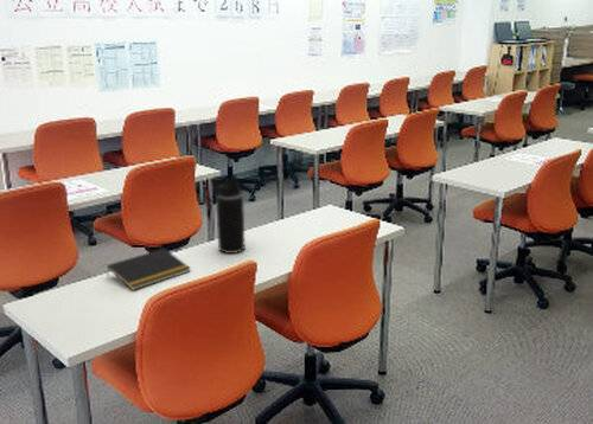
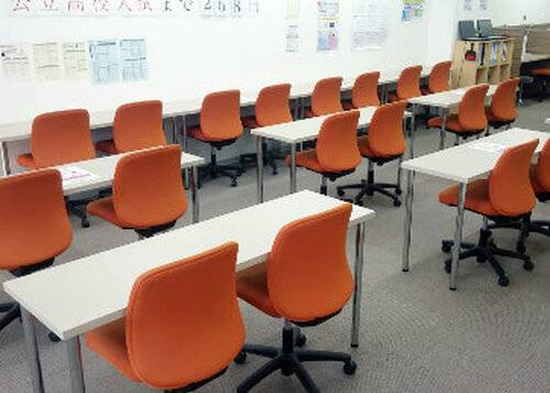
- notepad (149, 268)
- water bottle (228, 211)
